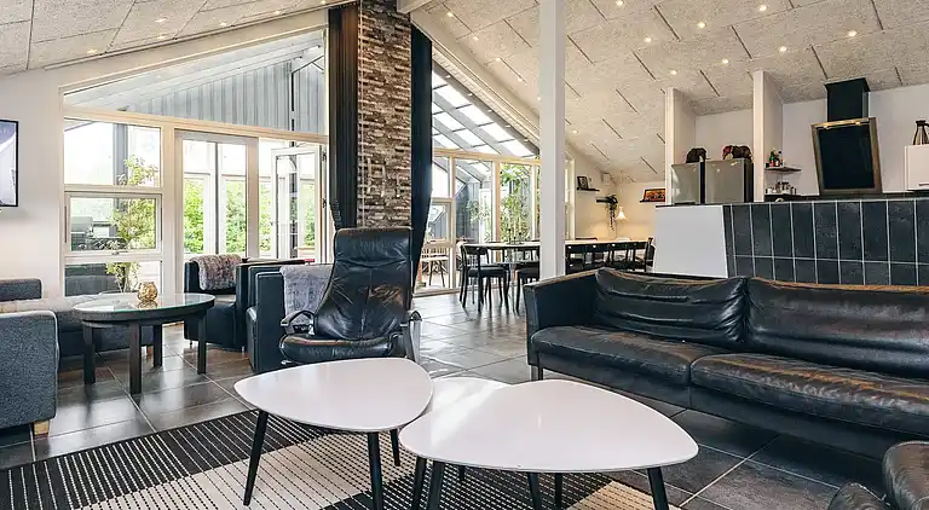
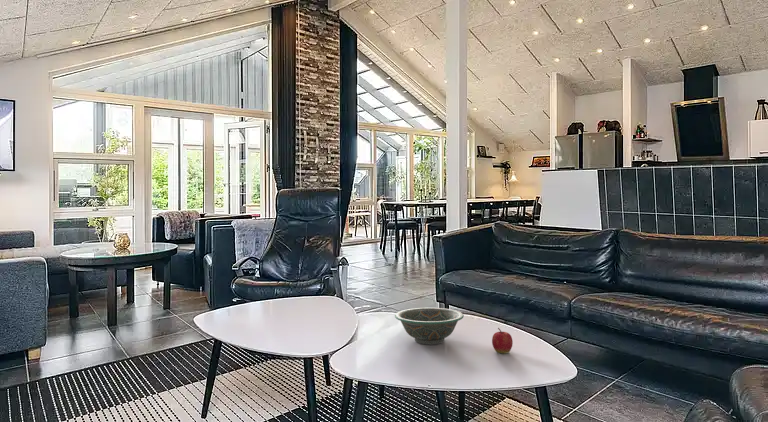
+ apple (502, 339)
+ decorative bowl (429, 327)
